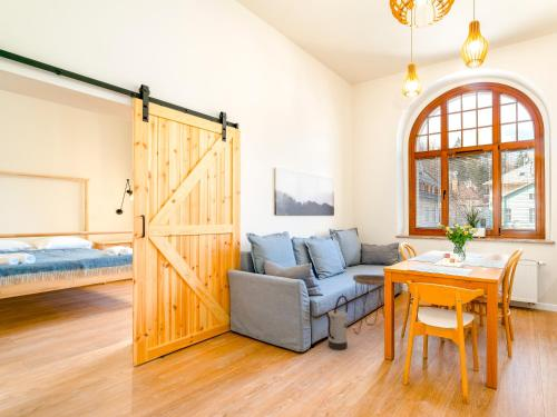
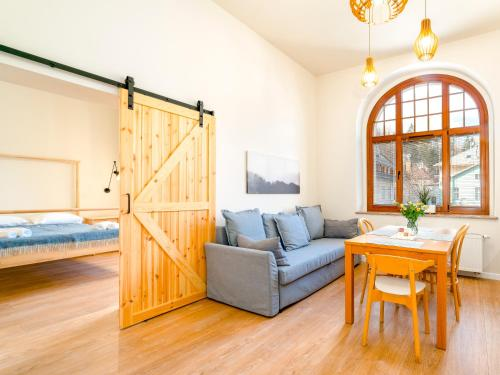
- watering can (336, 321)
- side table (378, 304)
